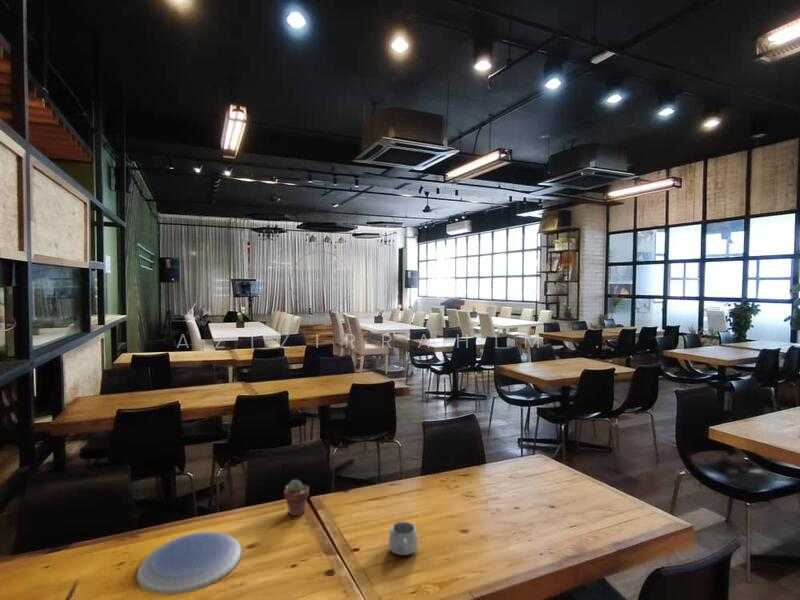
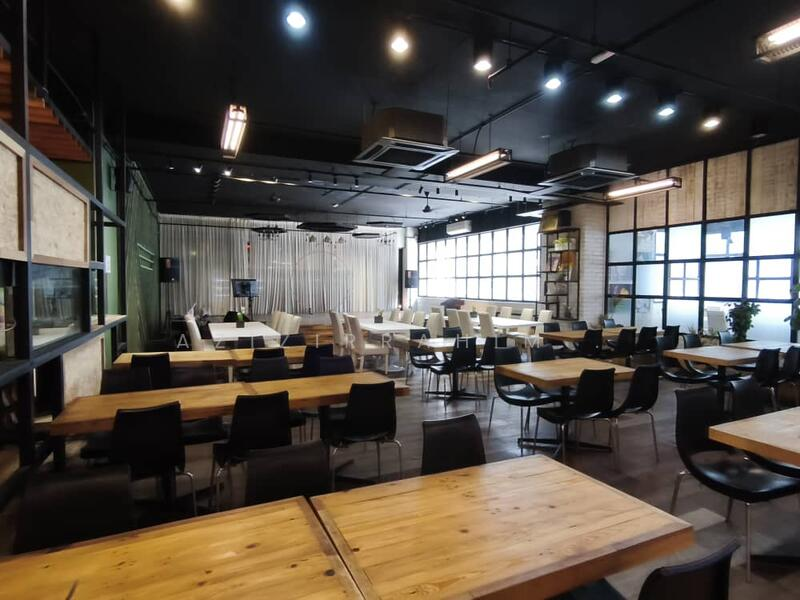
- potted succulent (296, 495)
- mug (403, 541)
- plate (191, 555)
